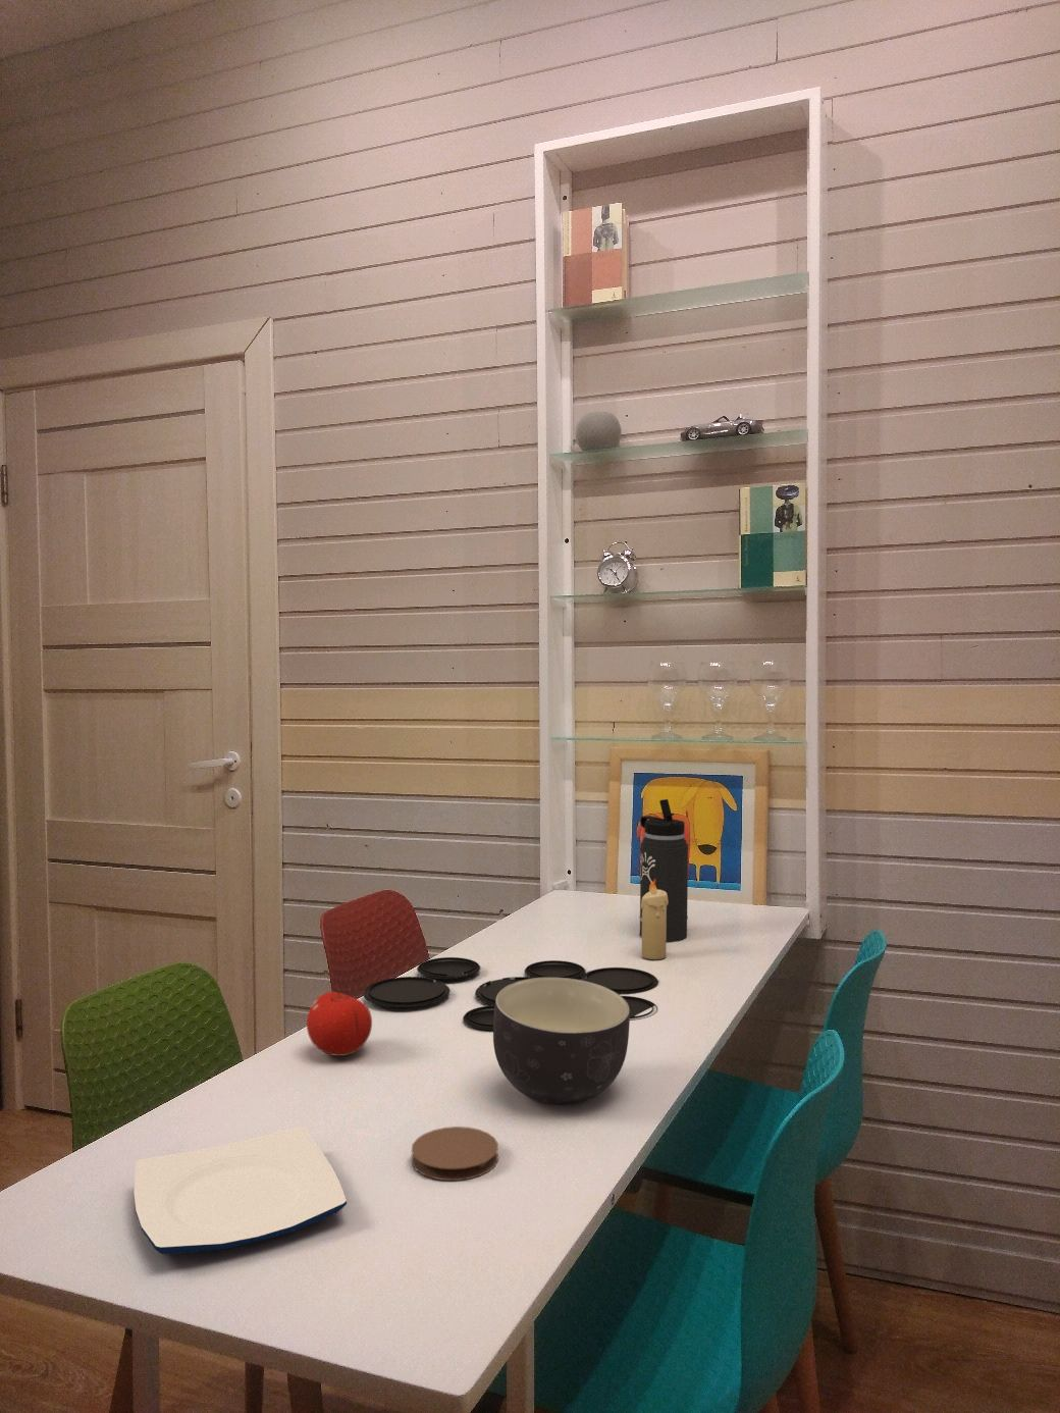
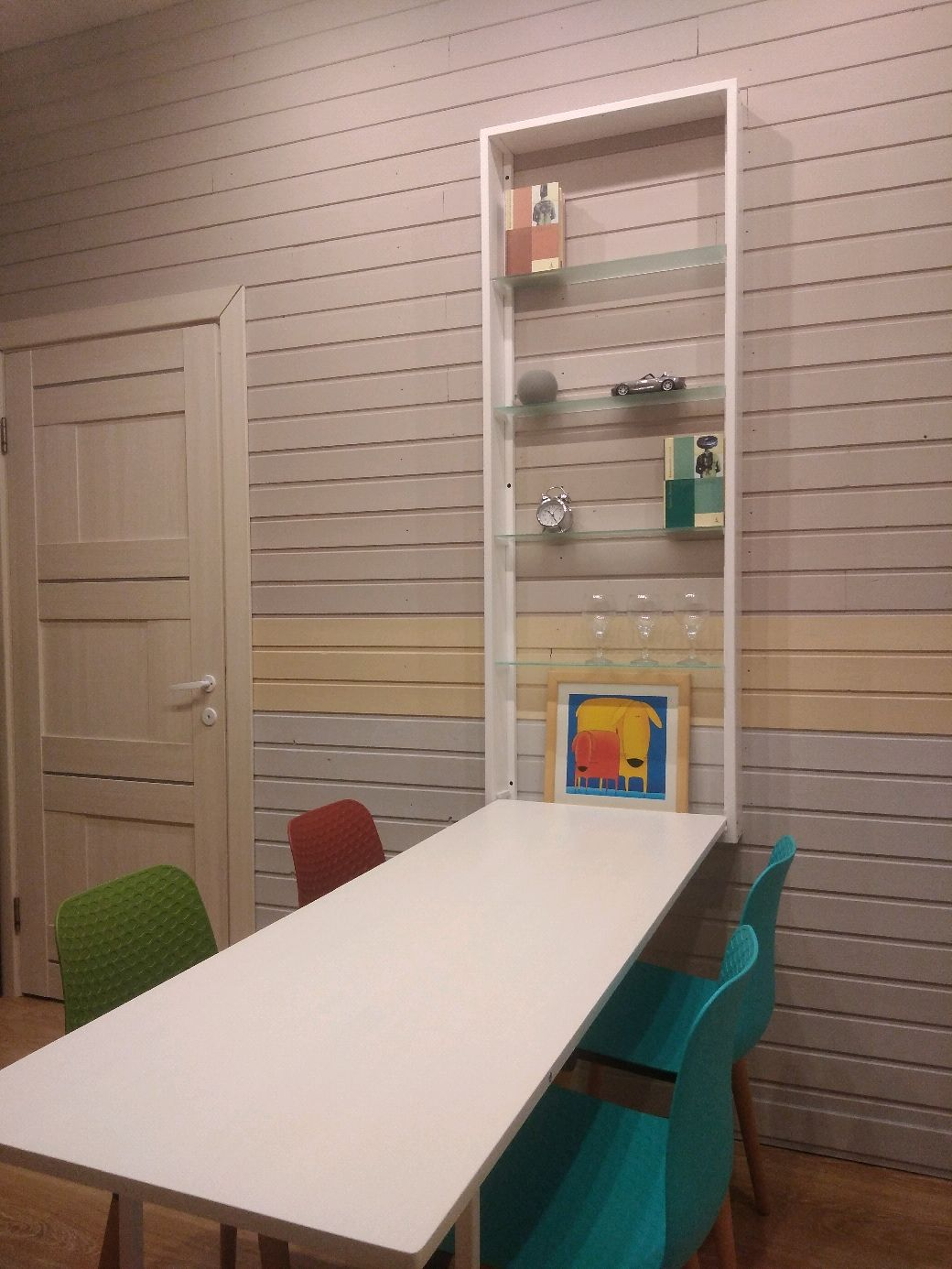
- plate (514, 982)
- thermos bottle (660, 866)
- coaster (454, 1152)
- candle (654, 918)
- fruit (340, 1019)
- bowl (560, 1044)
- plate (237, 1191)
